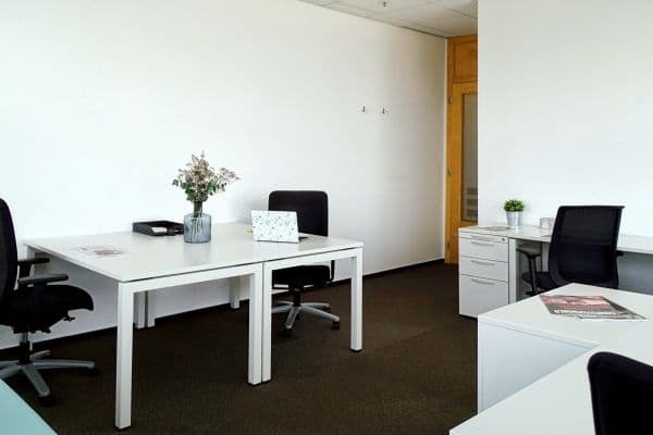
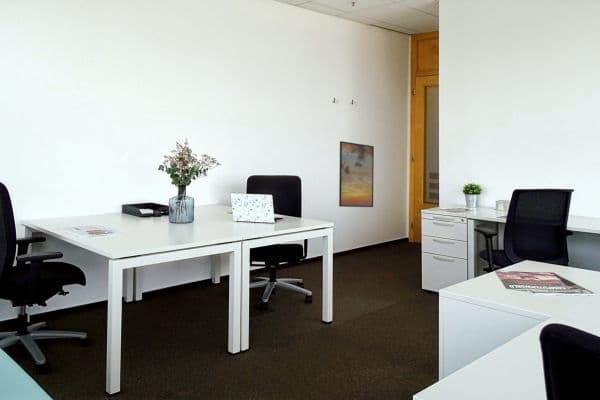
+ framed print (357, 175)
